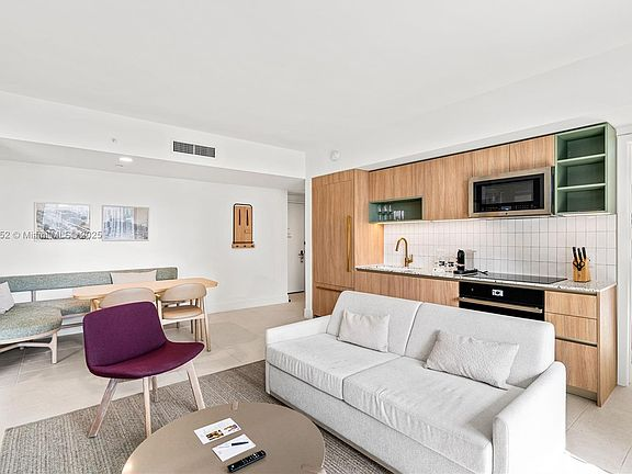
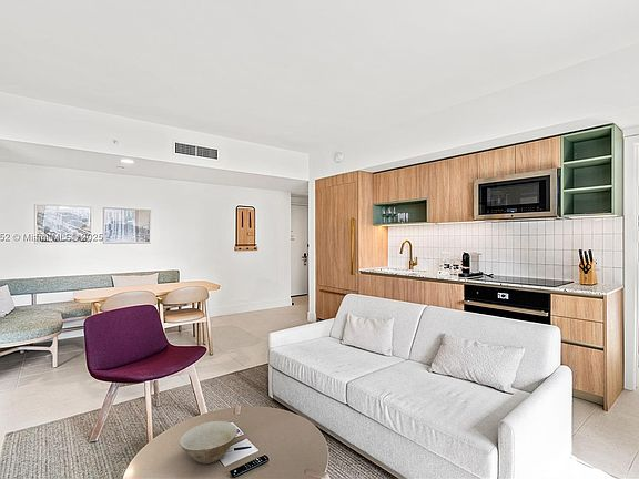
+ bowl (209, 444)
